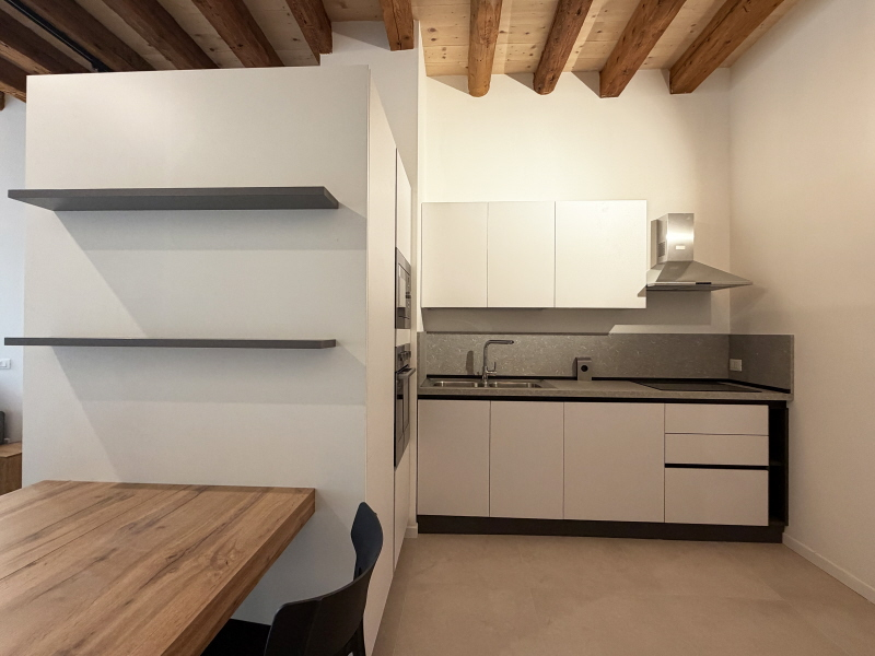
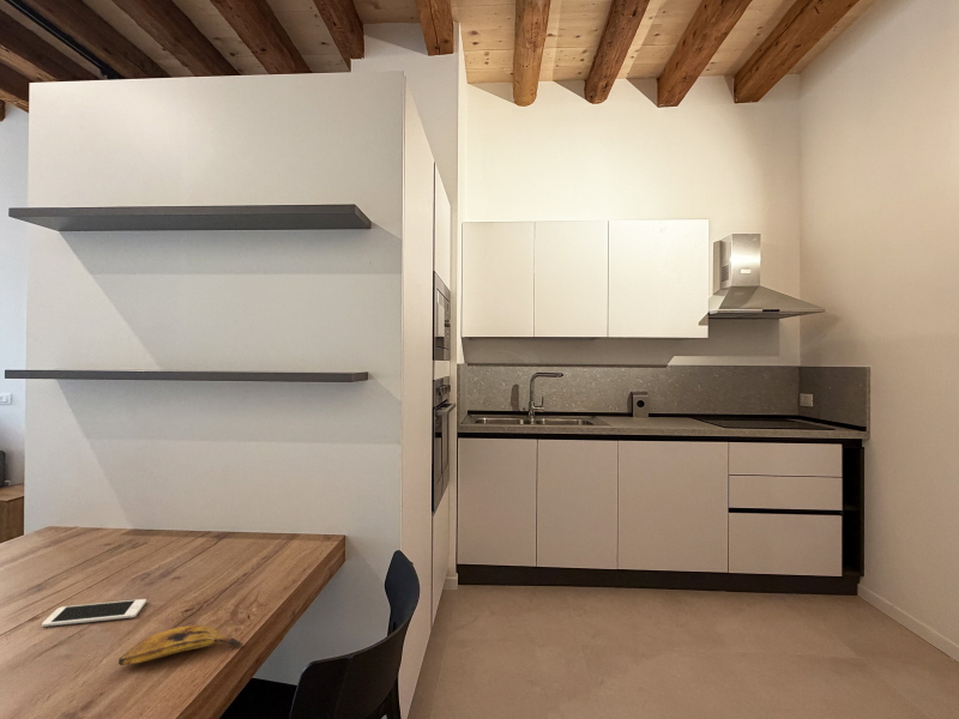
+ cell phone (96, 611)
+ banana (182, 641)
